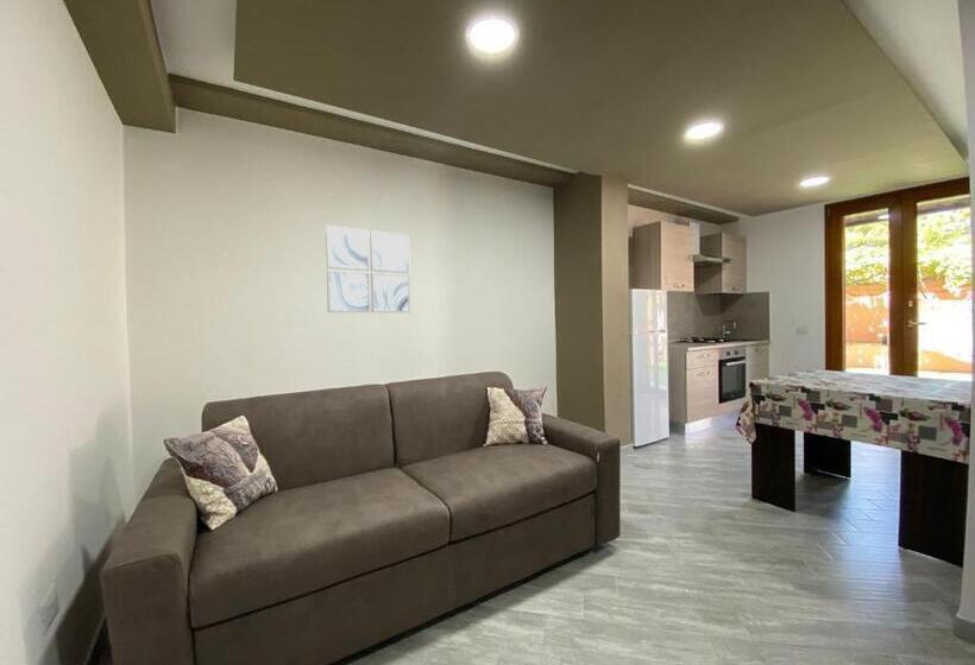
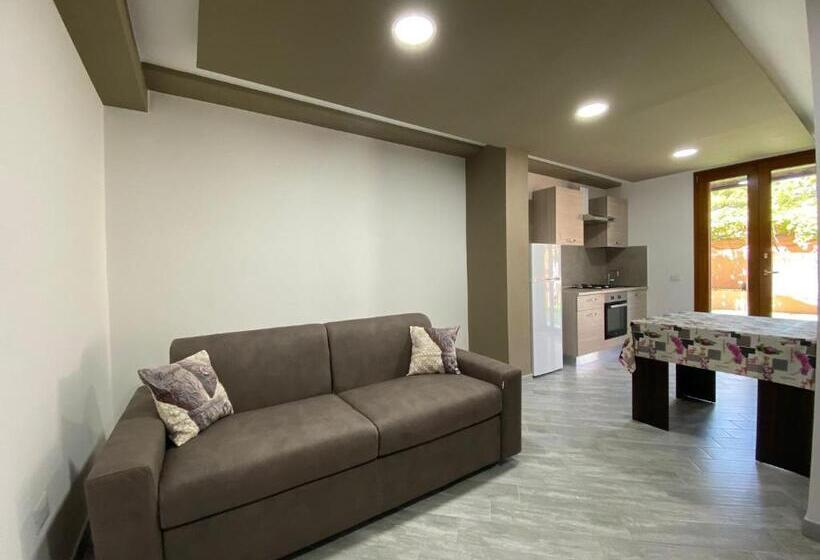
- wall art (371, 270)
